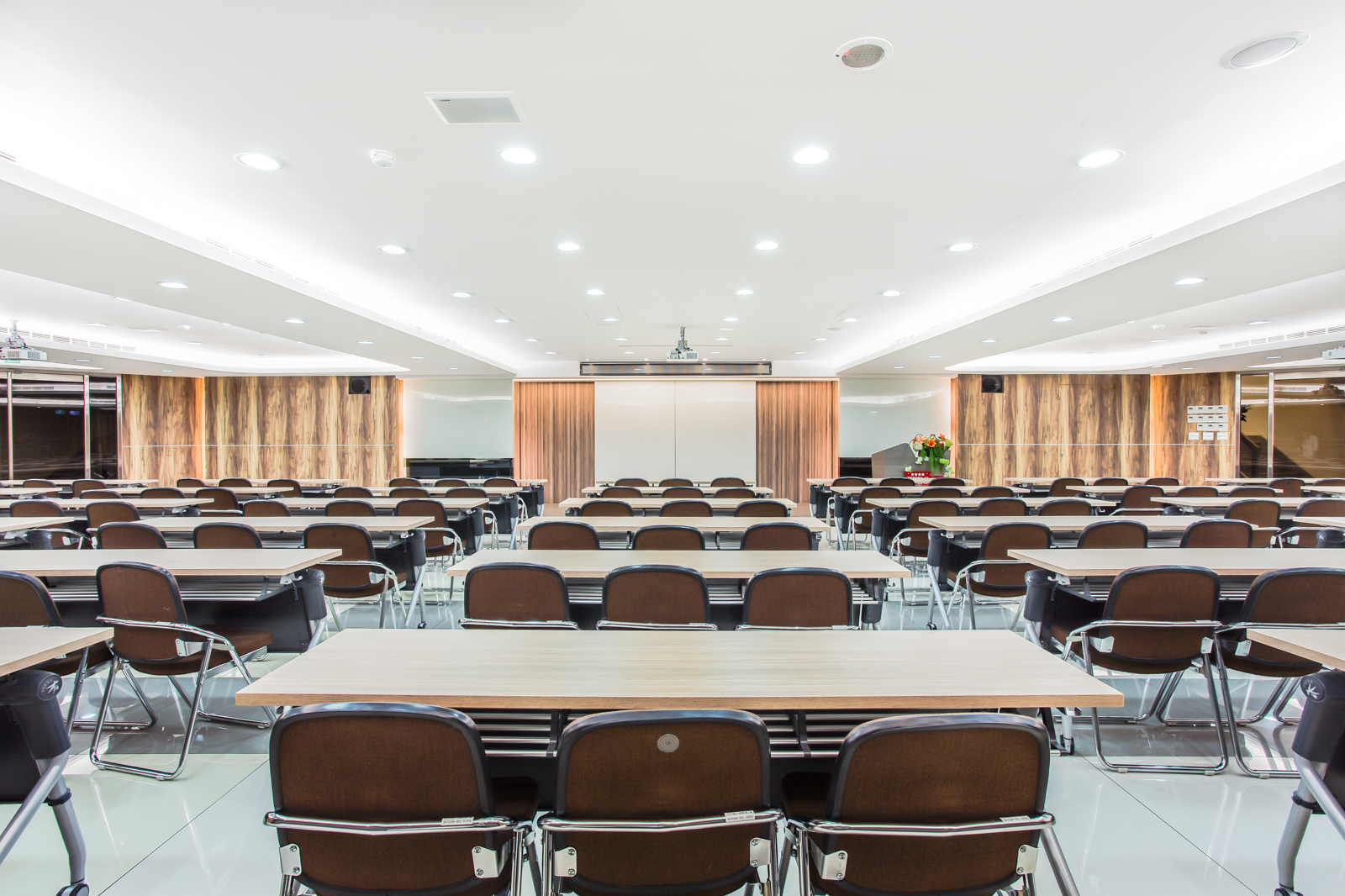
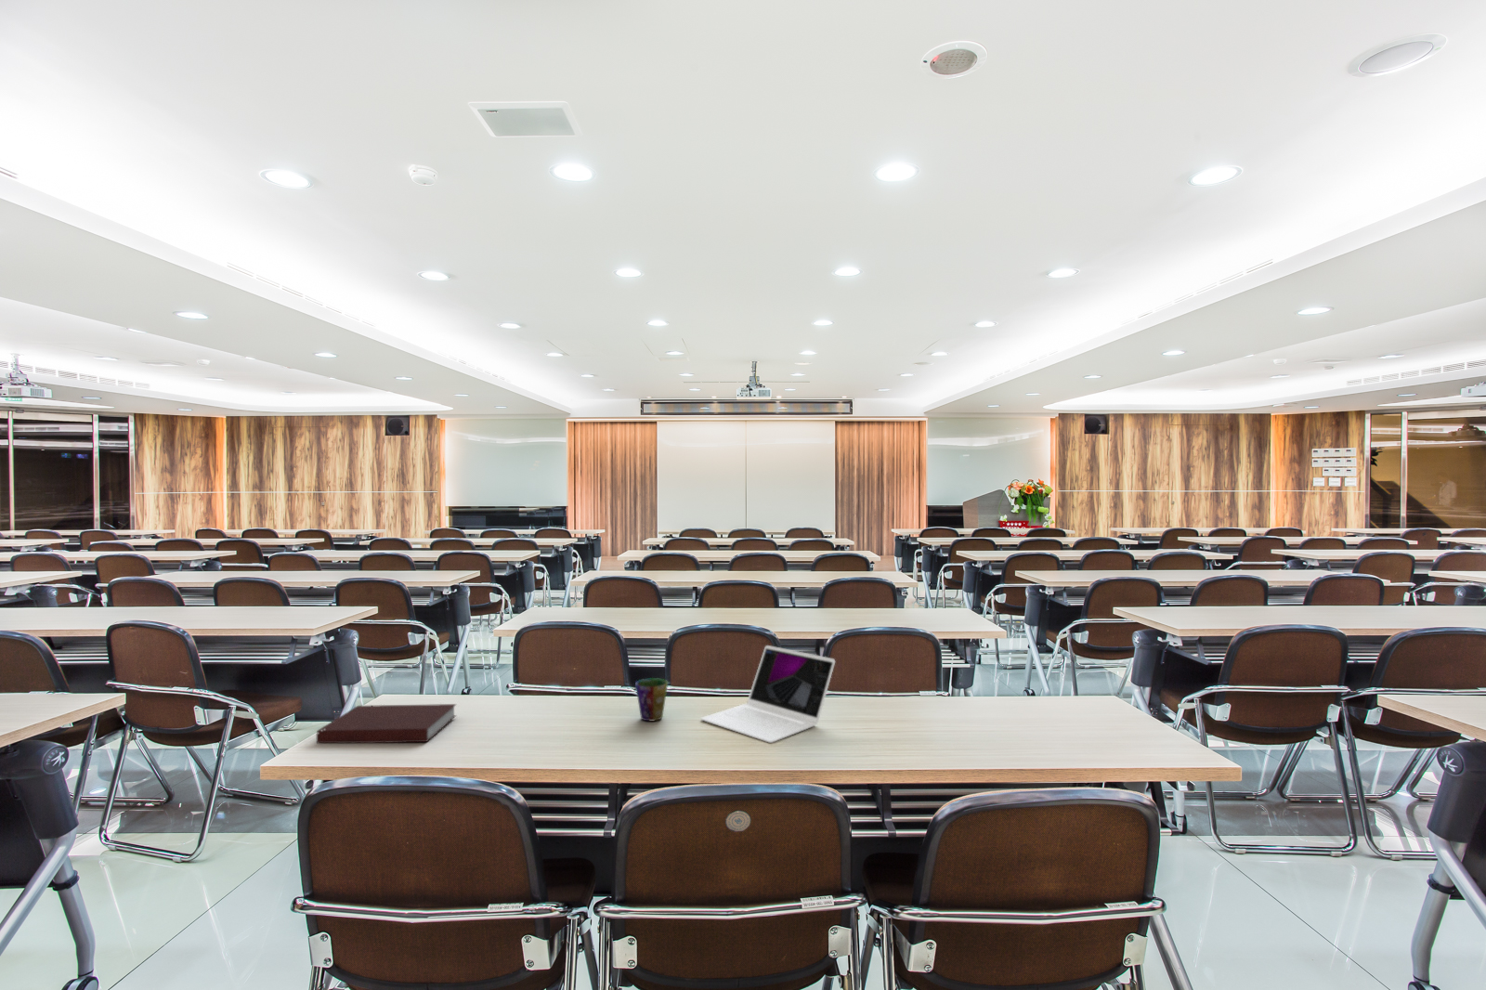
+ cup (650, 702)
+ laptop (768, 685)
+ notebook (390, 723)
